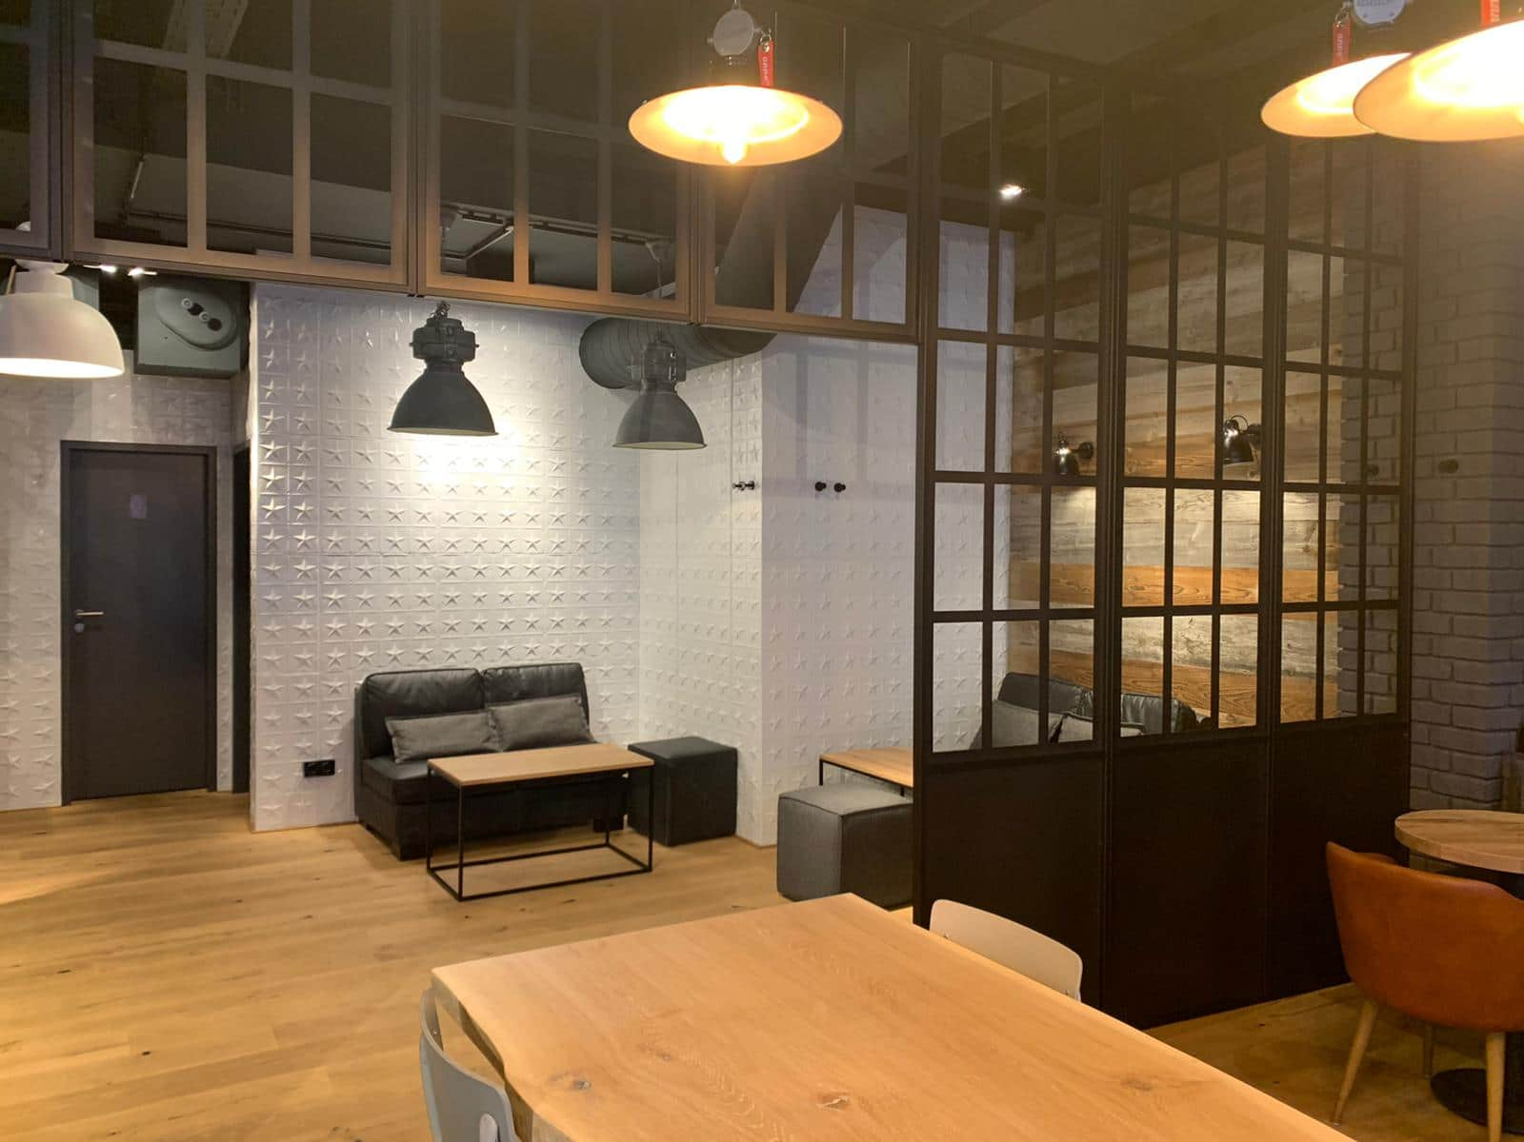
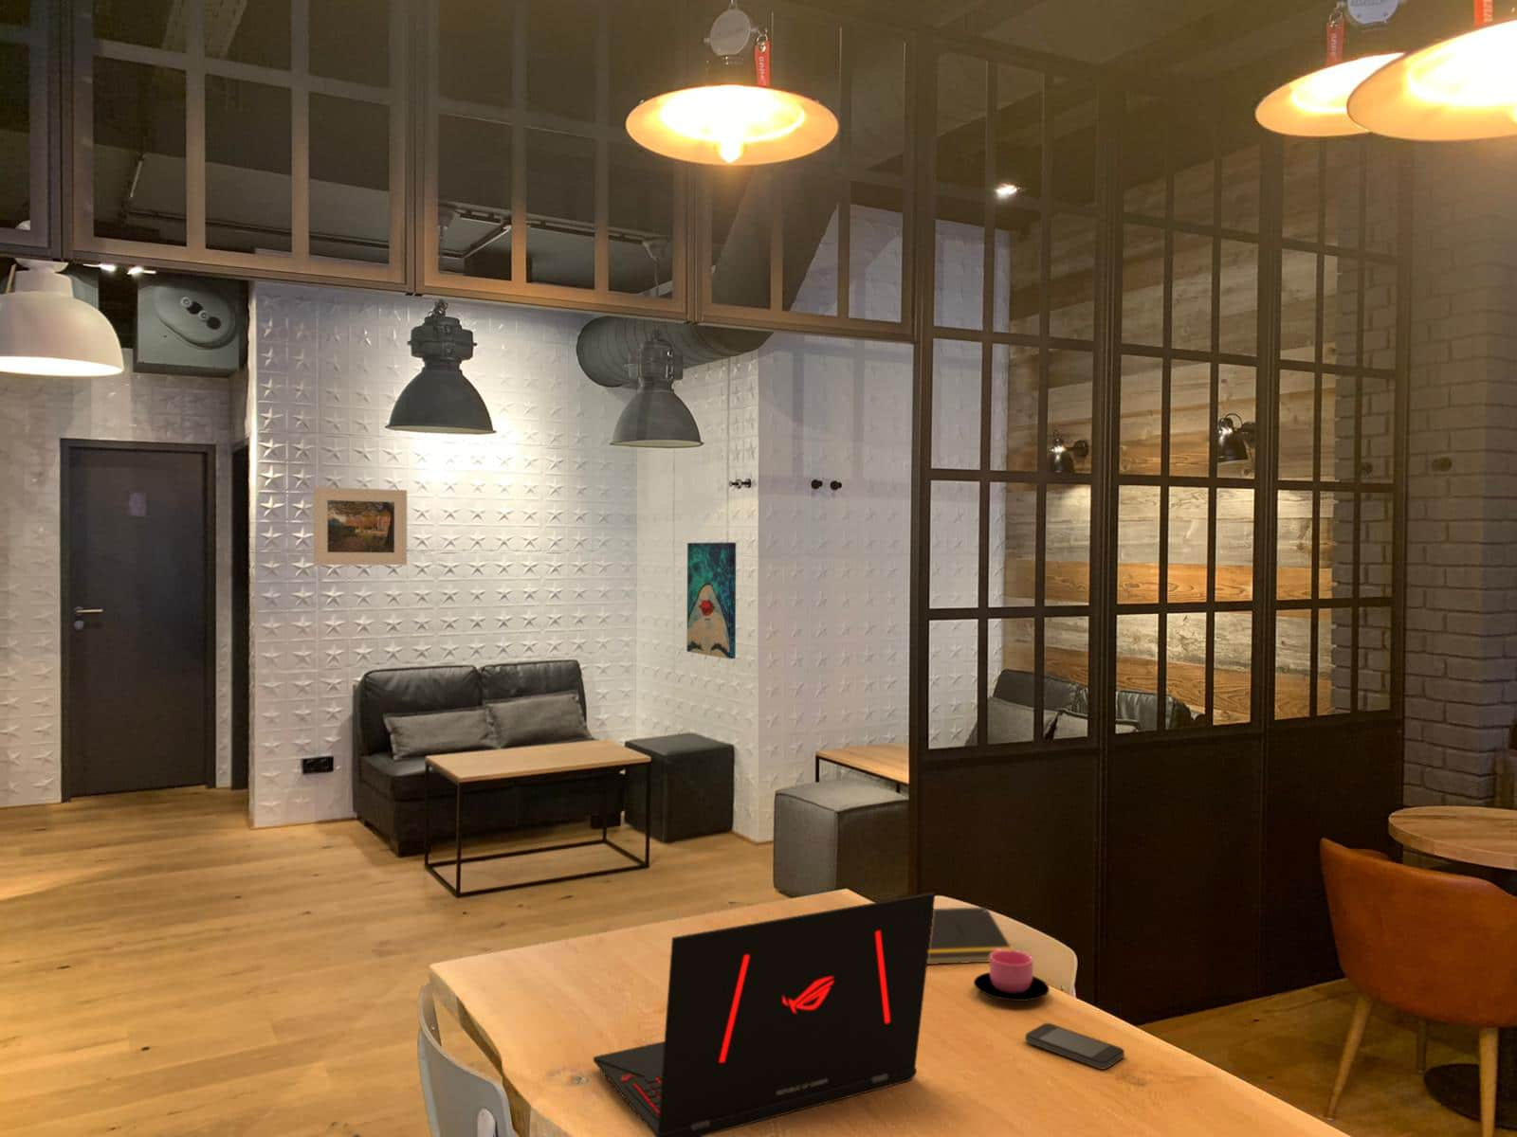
+ notepad (939, 934)
+ laptop (761, 982)
+ wall art (711, 598)
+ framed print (361, 527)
+ smartphone (1074, 1045)
+ cup (1011, 975)
